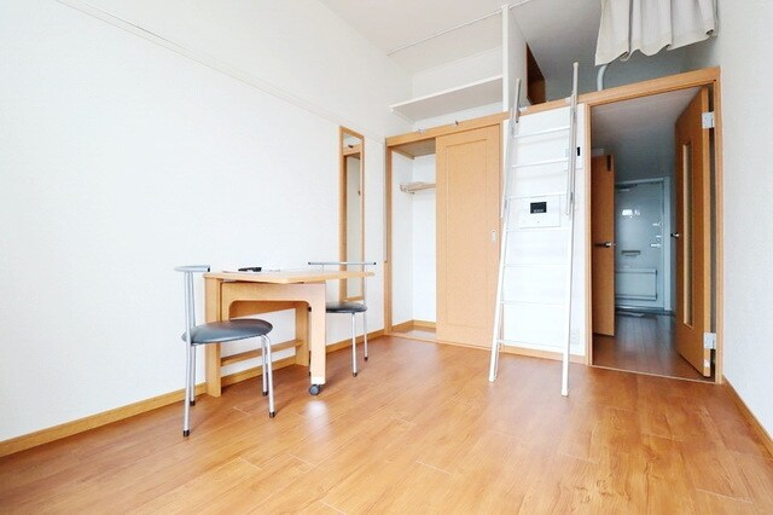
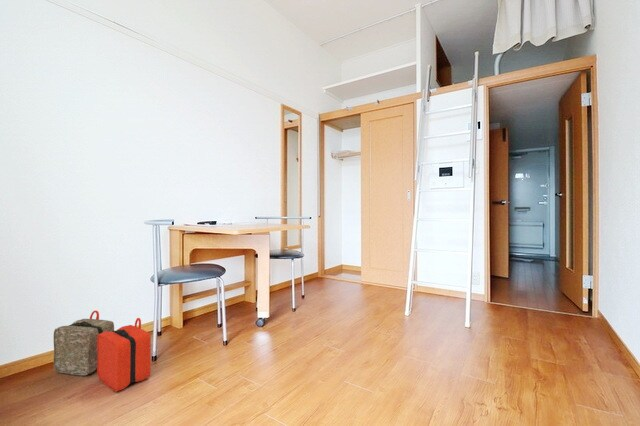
+ first aid kit (100, 346)
